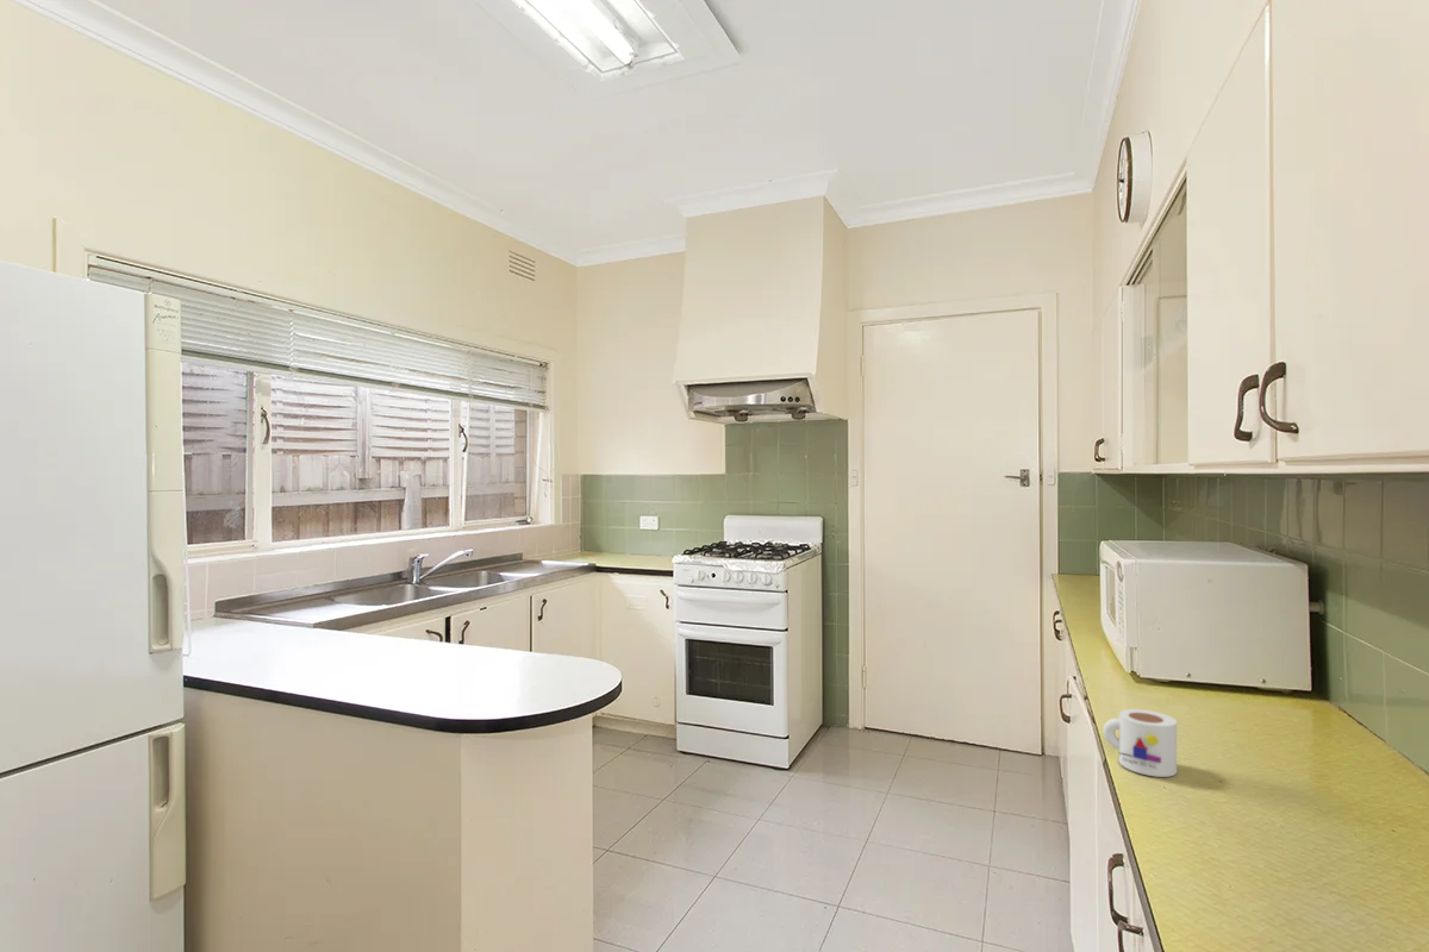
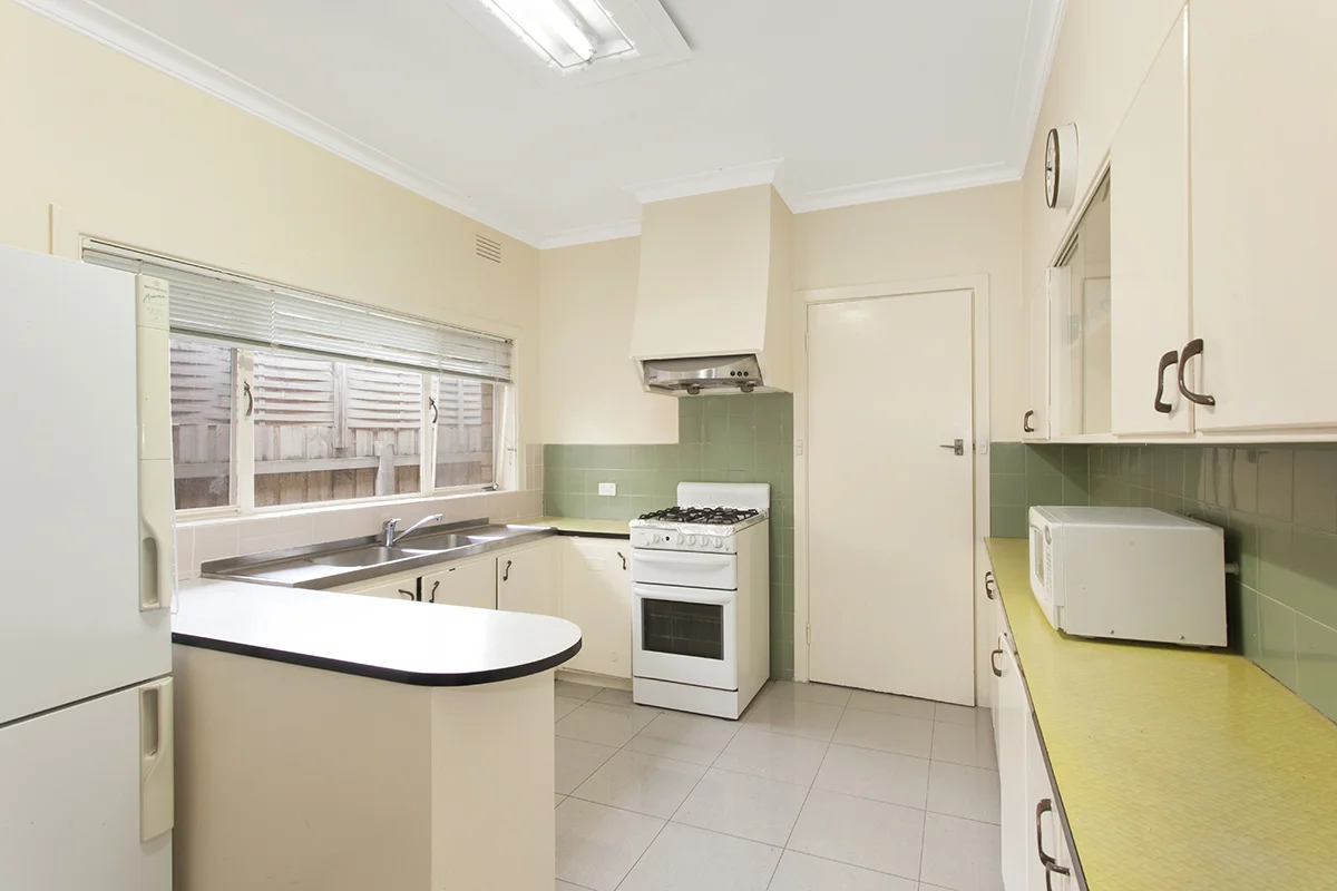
- mug (1138, 740)
